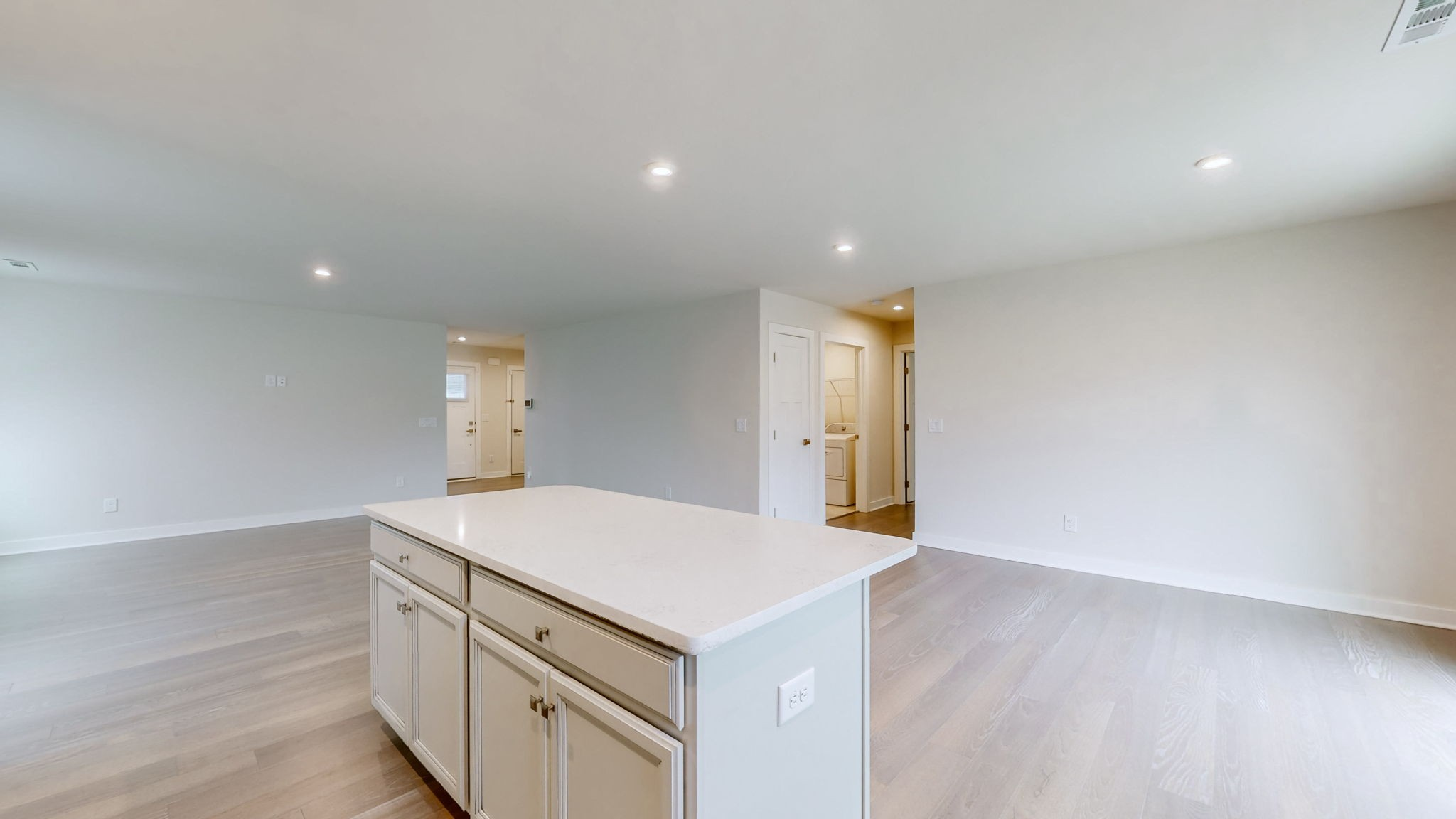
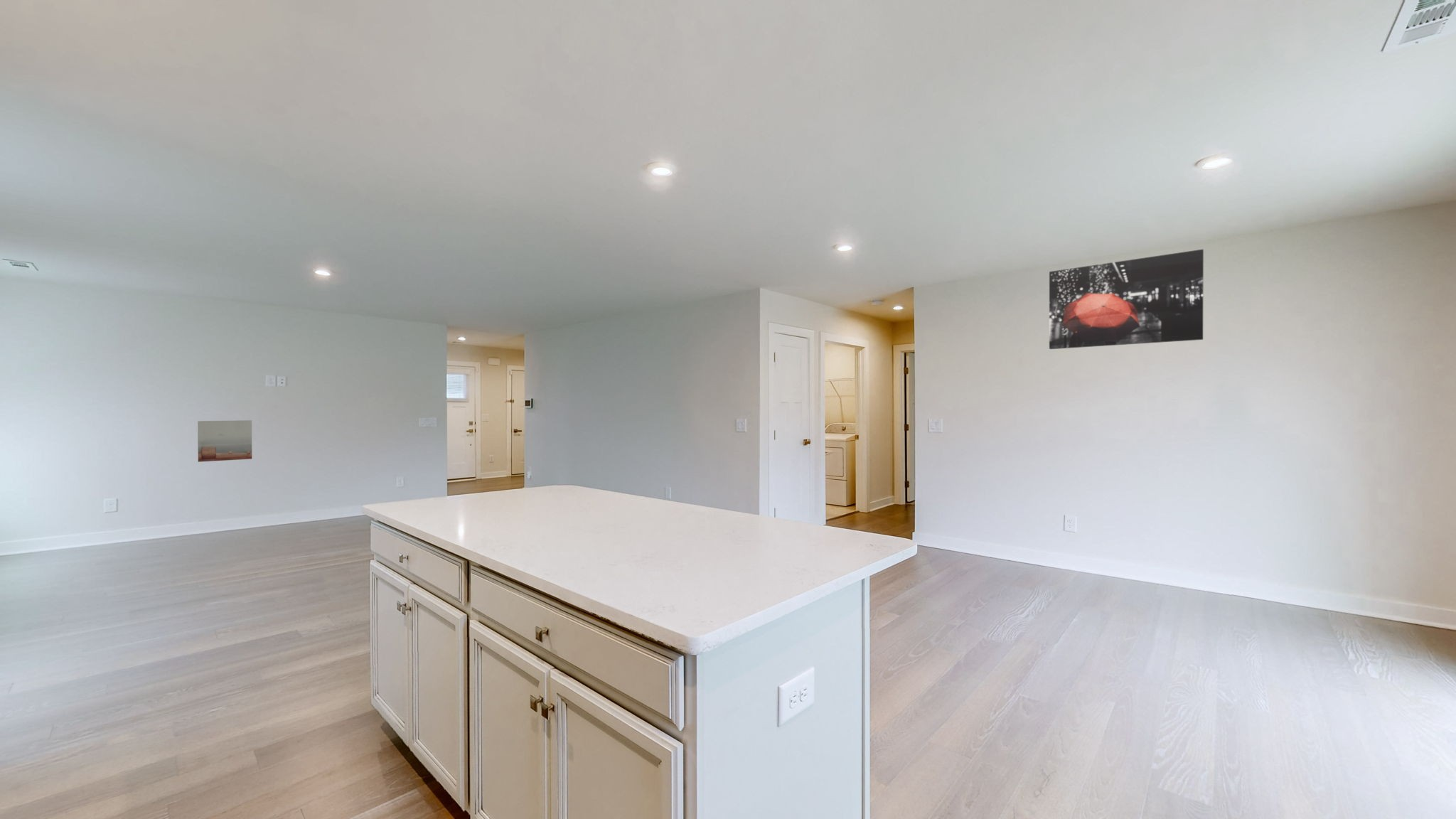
+ wall art (225, 440)
+ wall art (1120, 303)
